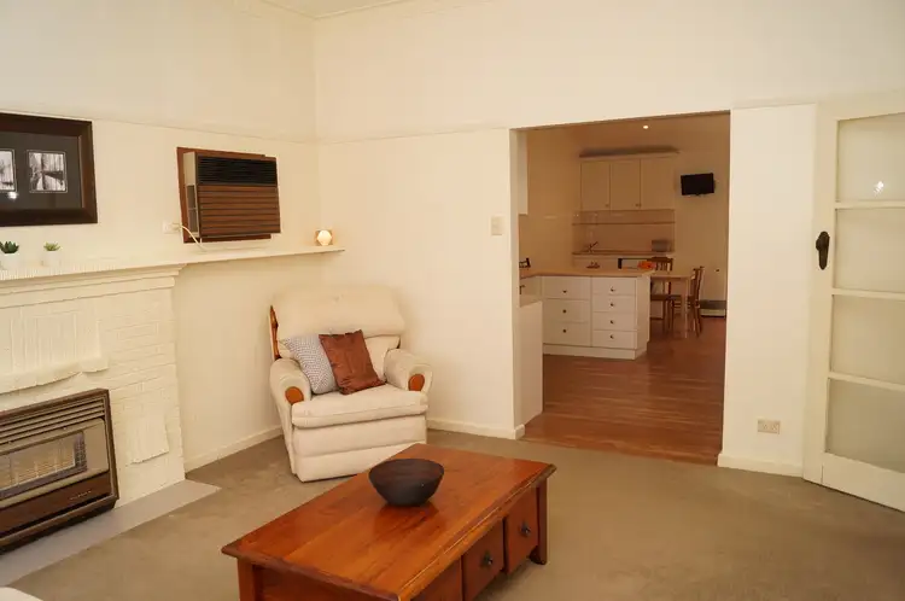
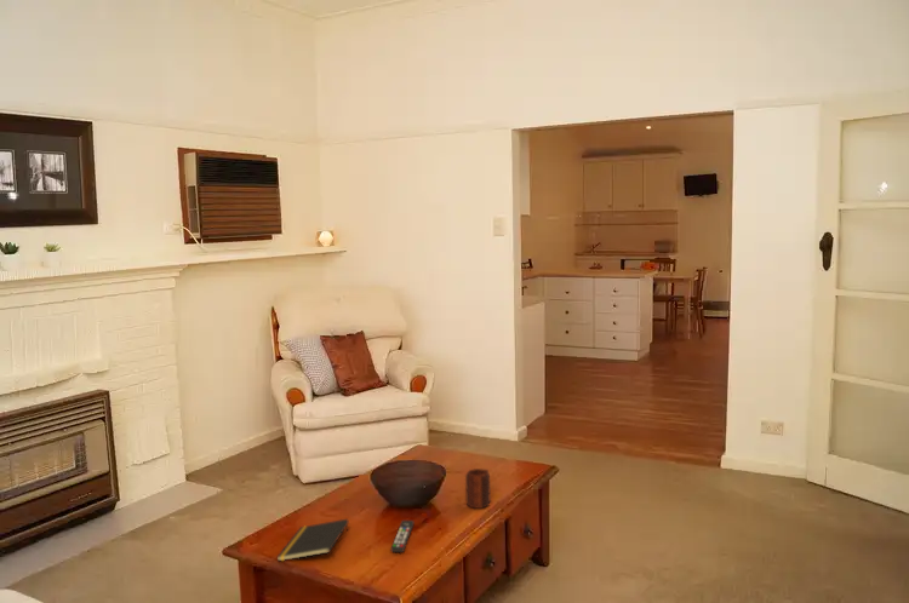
+ mug (480, 487)
+ remote control (402, 535)
+ notepad (314, 539)
